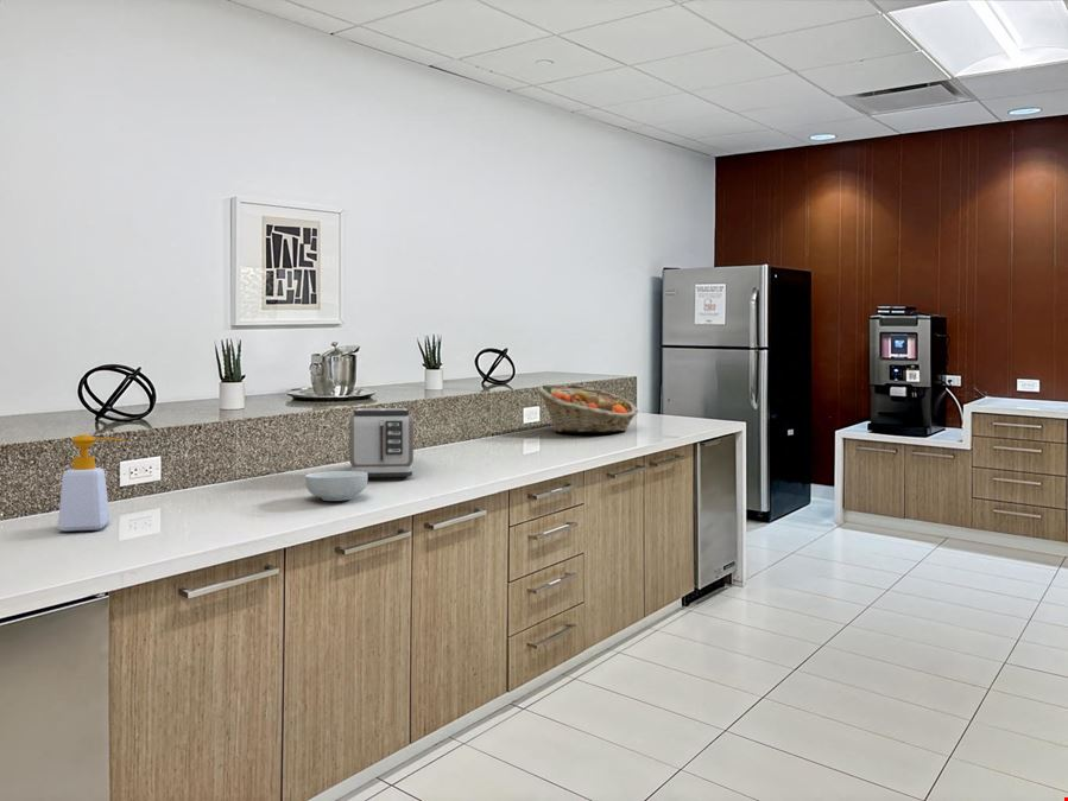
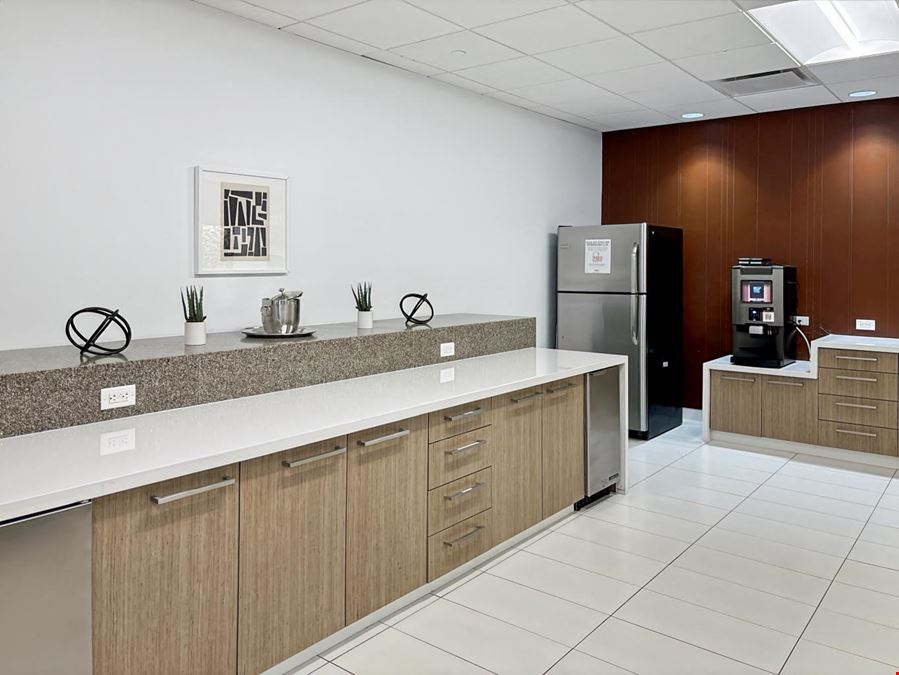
- cereal bowl (336, 485)
- fruit basket (587, 407)
- soap bottle (94, 481)
- toaster (381, 440)
